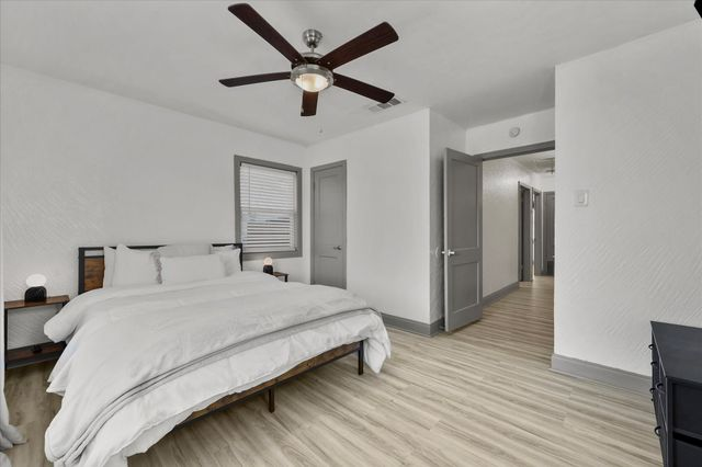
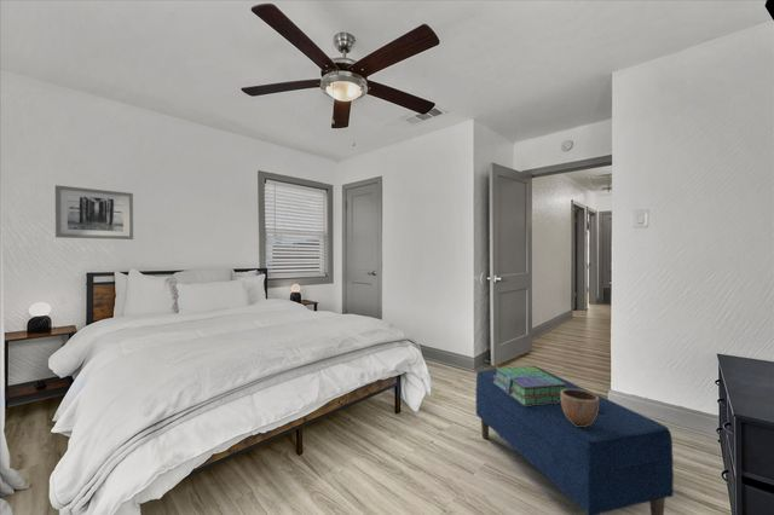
+ wall art (96, 214)
+ bench (554, 433)
+ stack of books (527, 382)
+ decorative bowl (579, 409)
